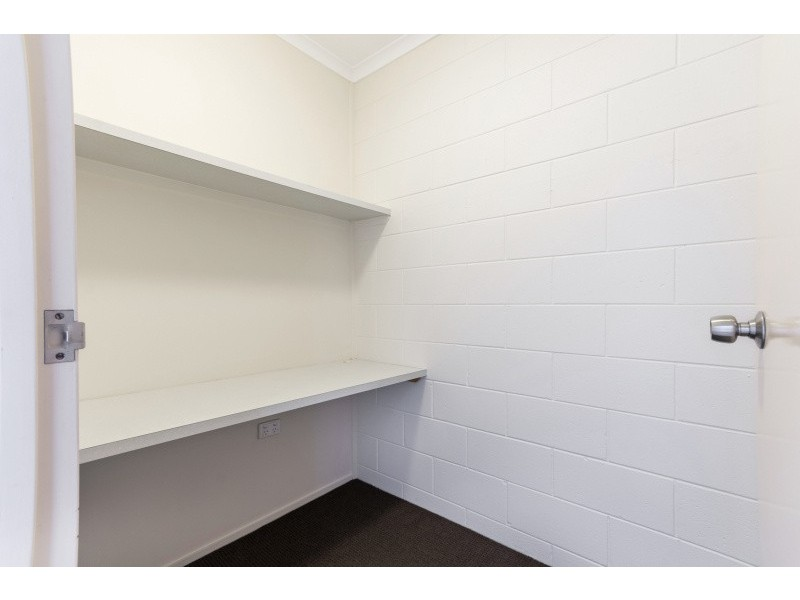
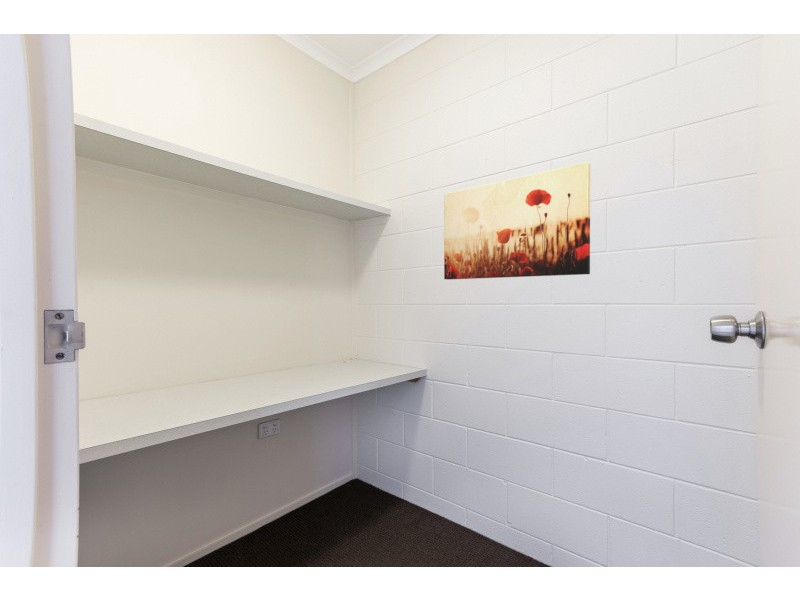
+ wall art (507, 229)
